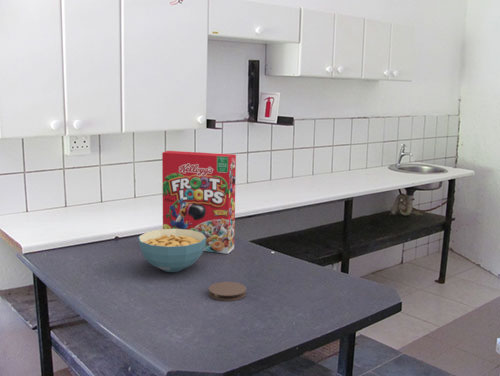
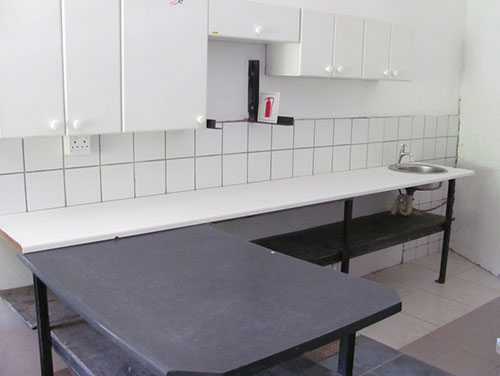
- cereal bowl (172, 253)
- coaster (227, 290)
- cereal box (198, 200)
